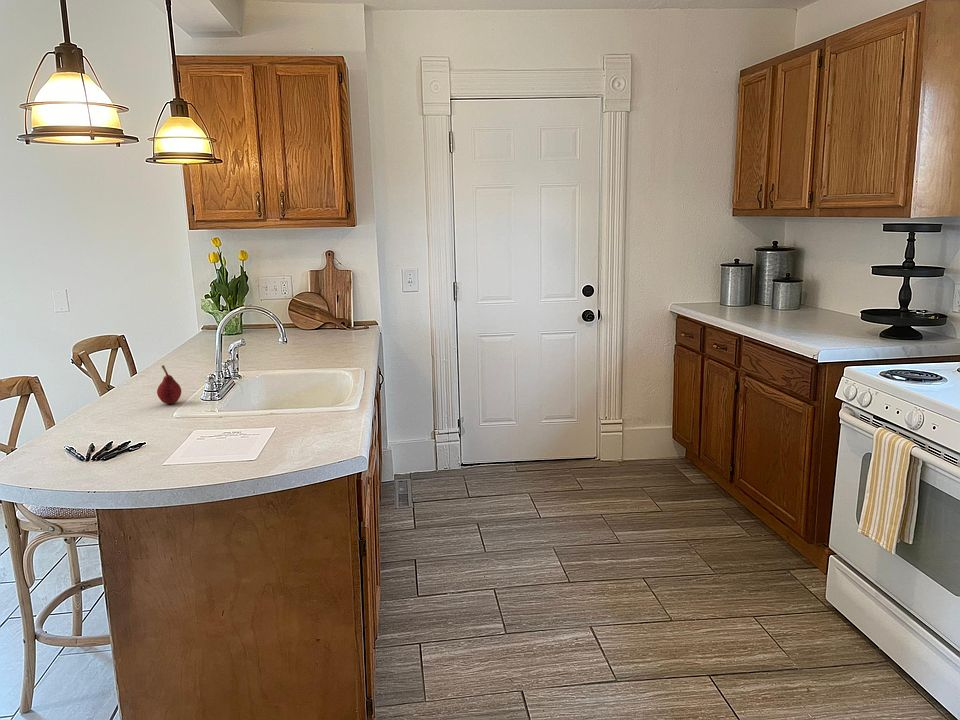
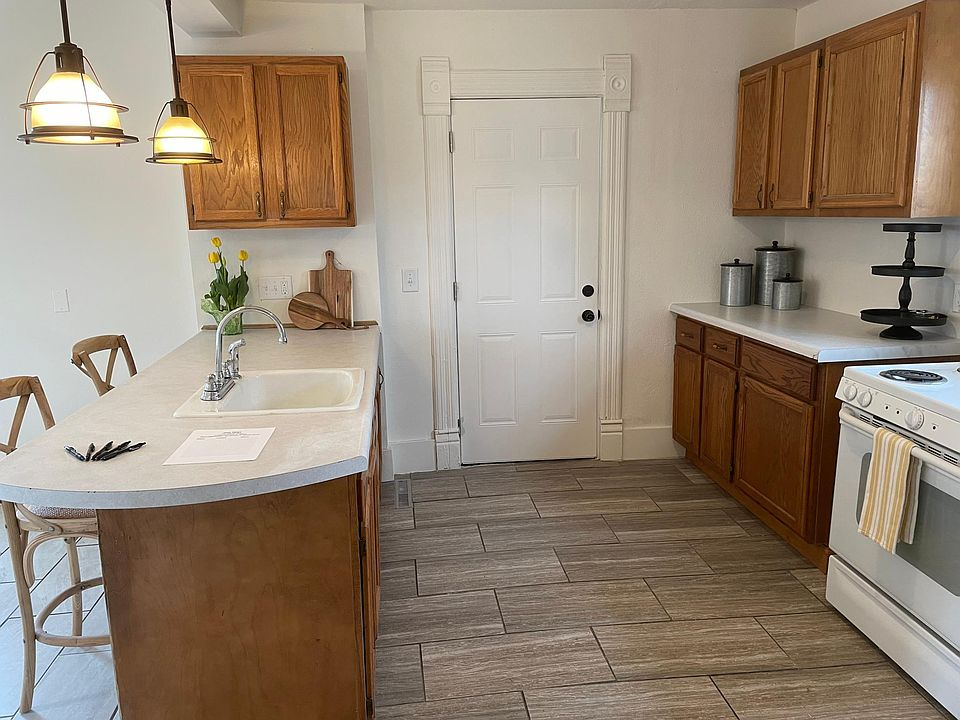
- fruit (168, 384)
